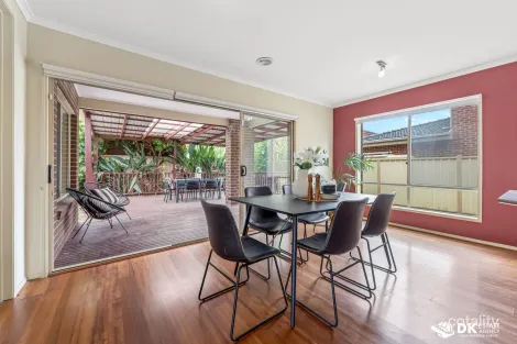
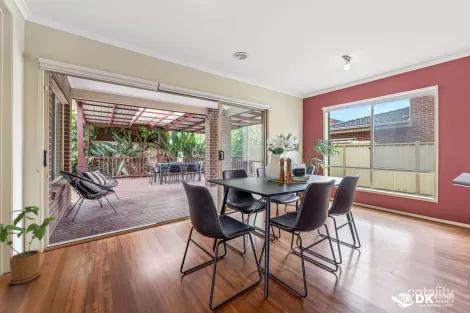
+ house plant (30, 242)
